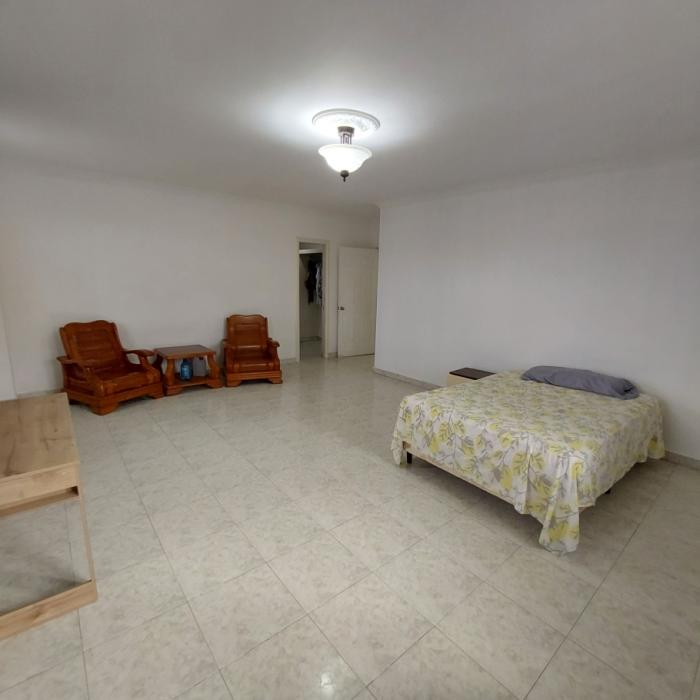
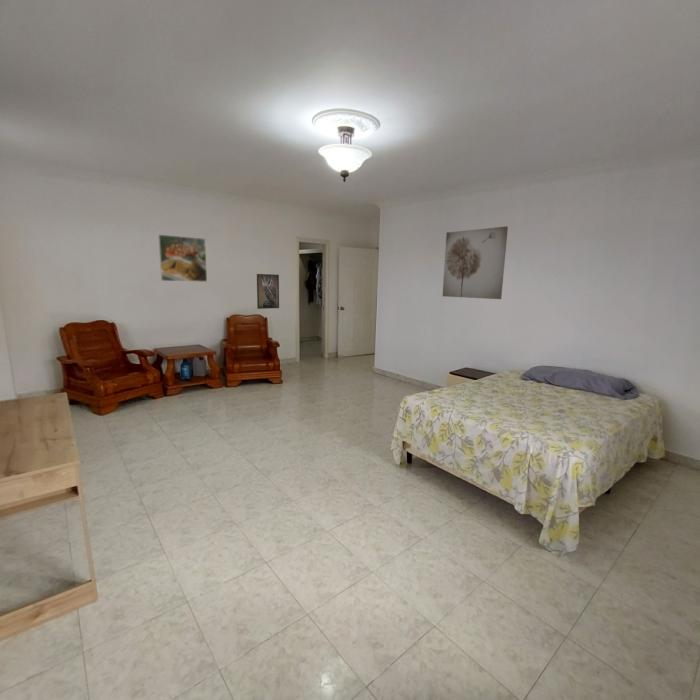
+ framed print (268, 291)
+ wall art (472, 264)
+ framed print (183, 259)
